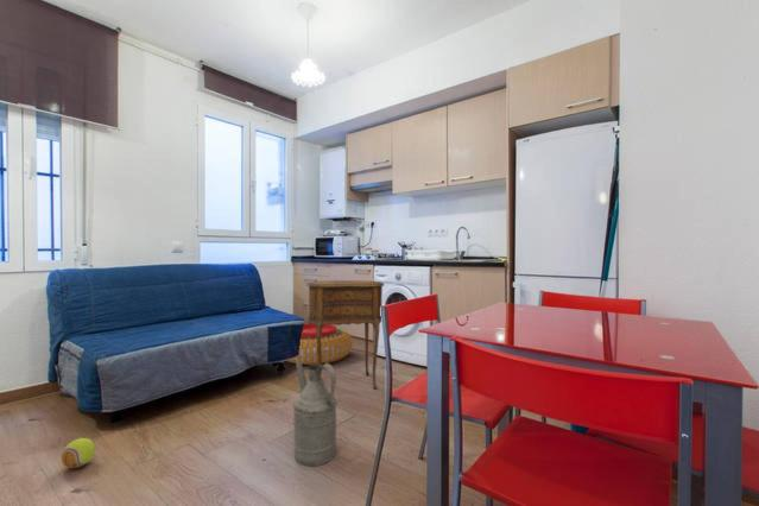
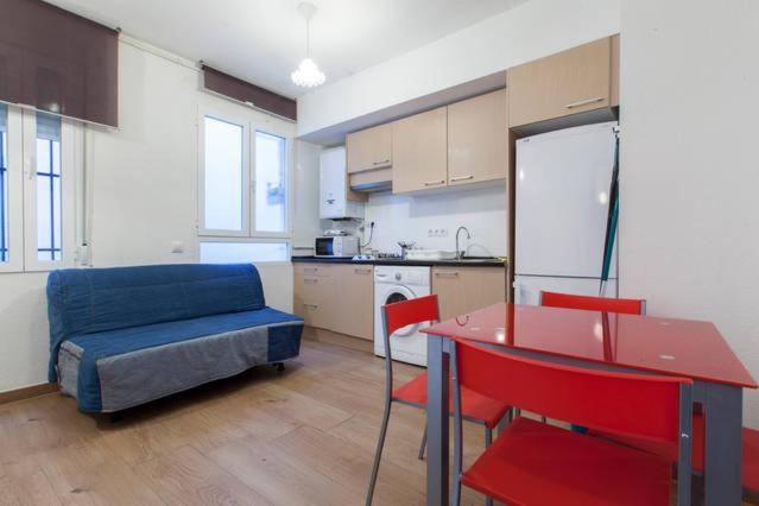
- side table (344, 323)
- pouf (315, 341)
- watering can (312, 406)
- ball (78, 453)
